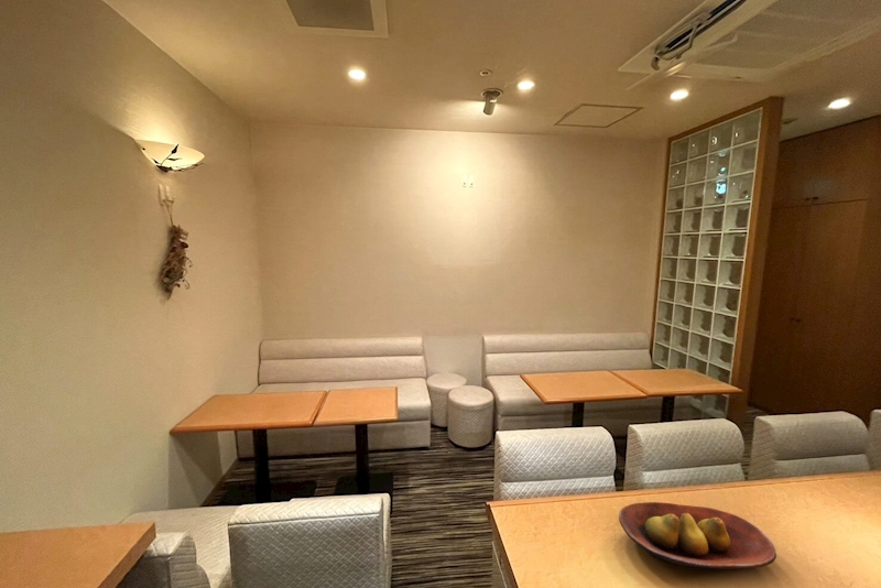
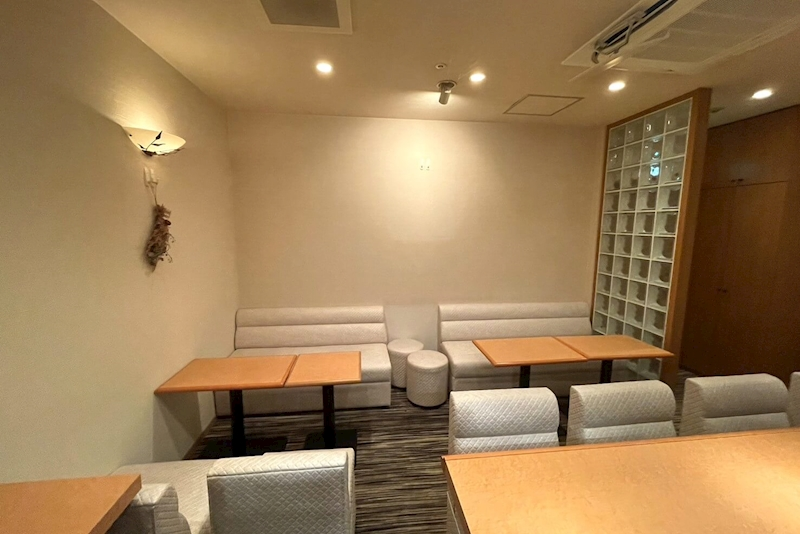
- fruit bowl (693, 532)
